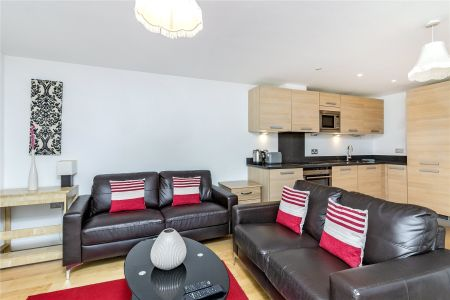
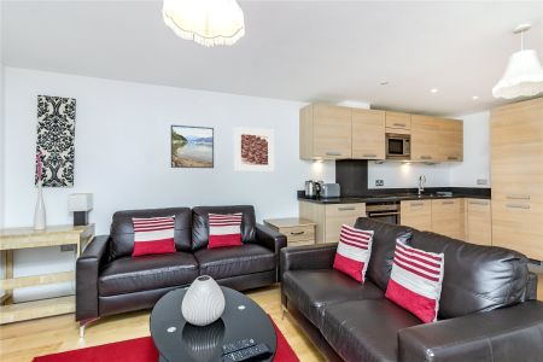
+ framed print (192, 146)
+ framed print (253, 150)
